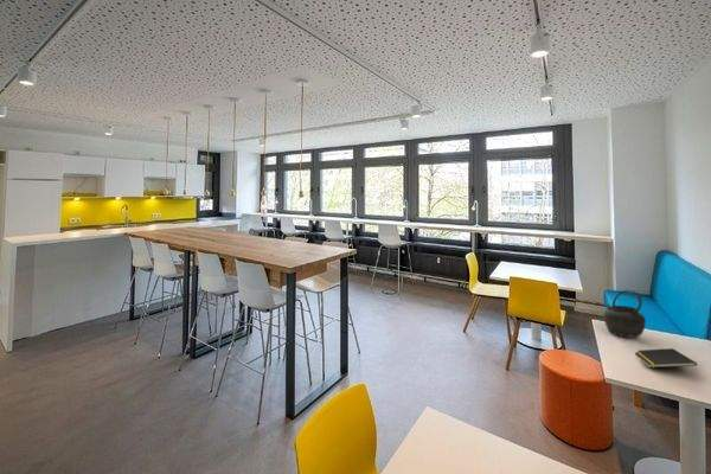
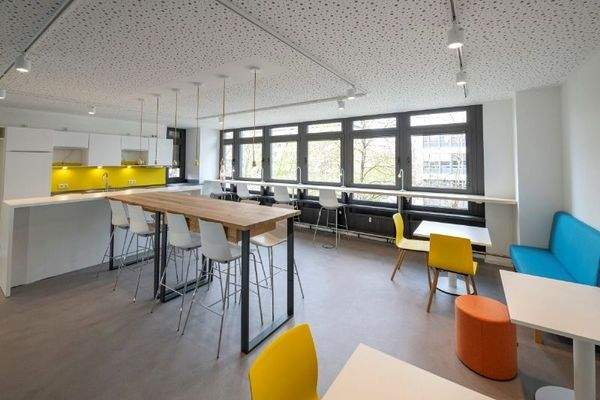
- kettle (621, 310)
- notepad (661, 357)
